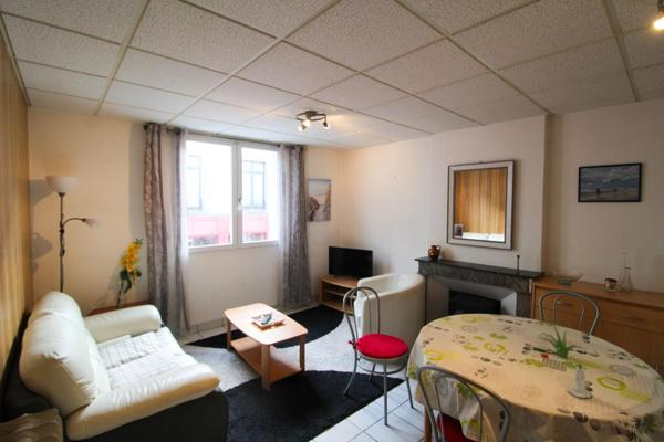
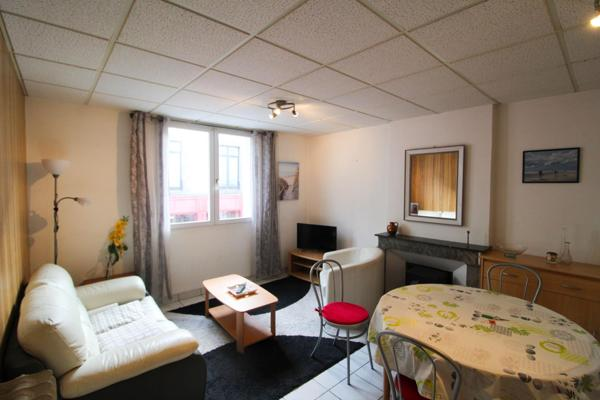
- plant (554, 338)
- candle (580, 377)
